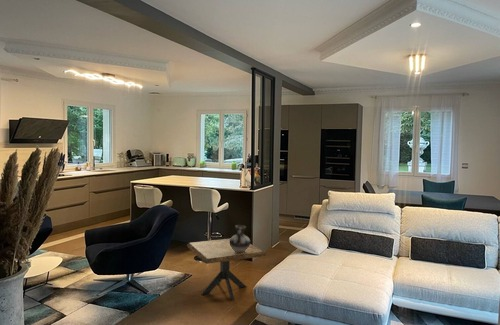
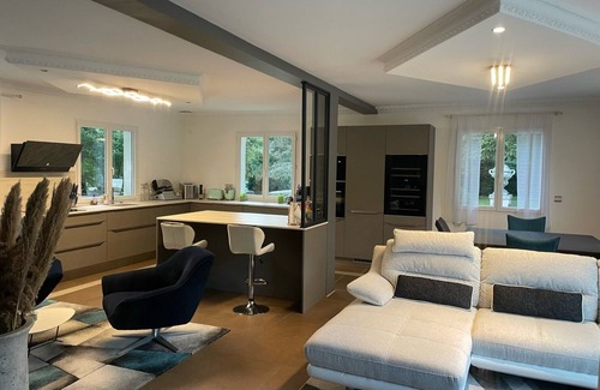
- ceramic jug (239, 238)
- side table (224, 268)
